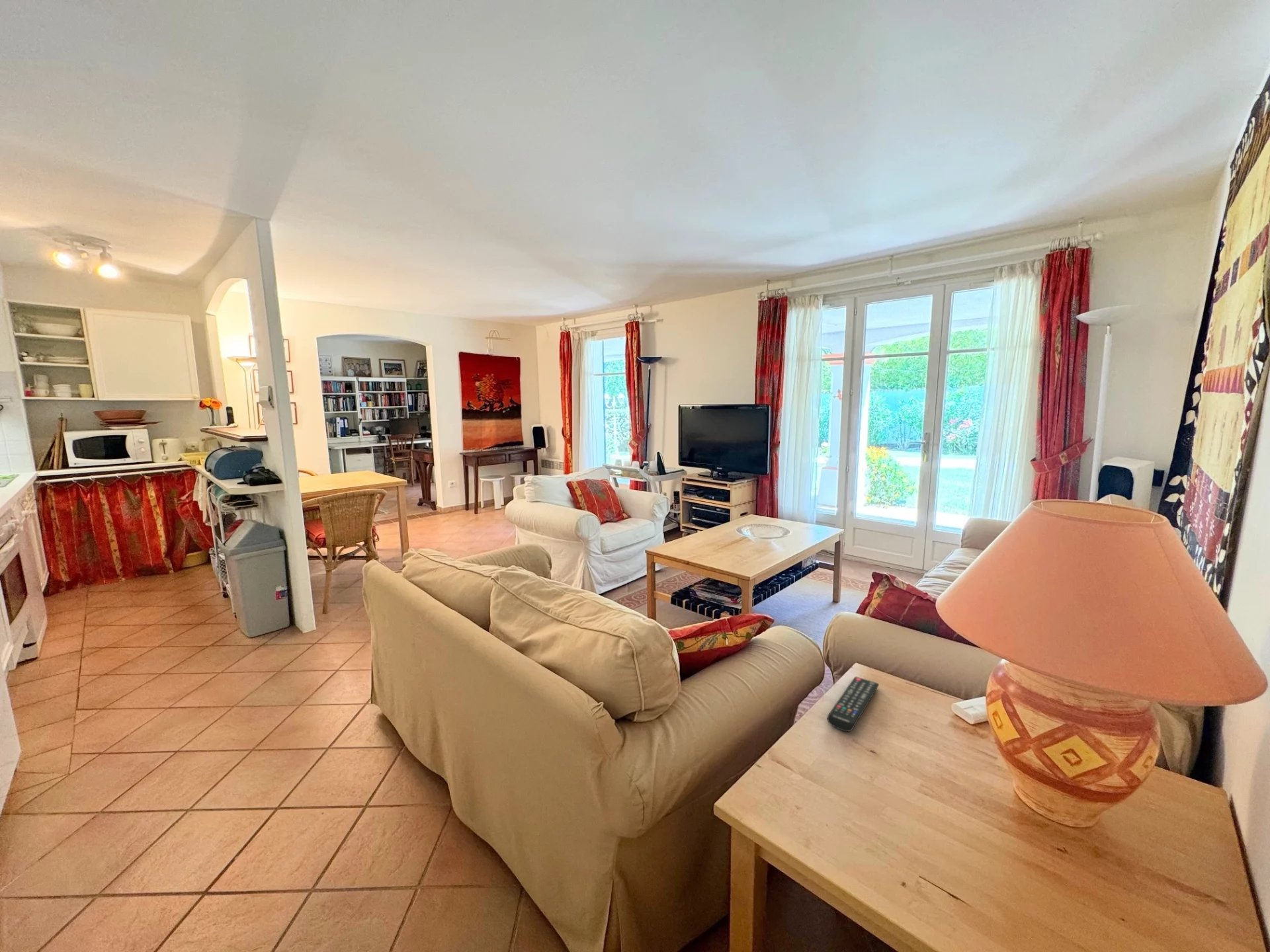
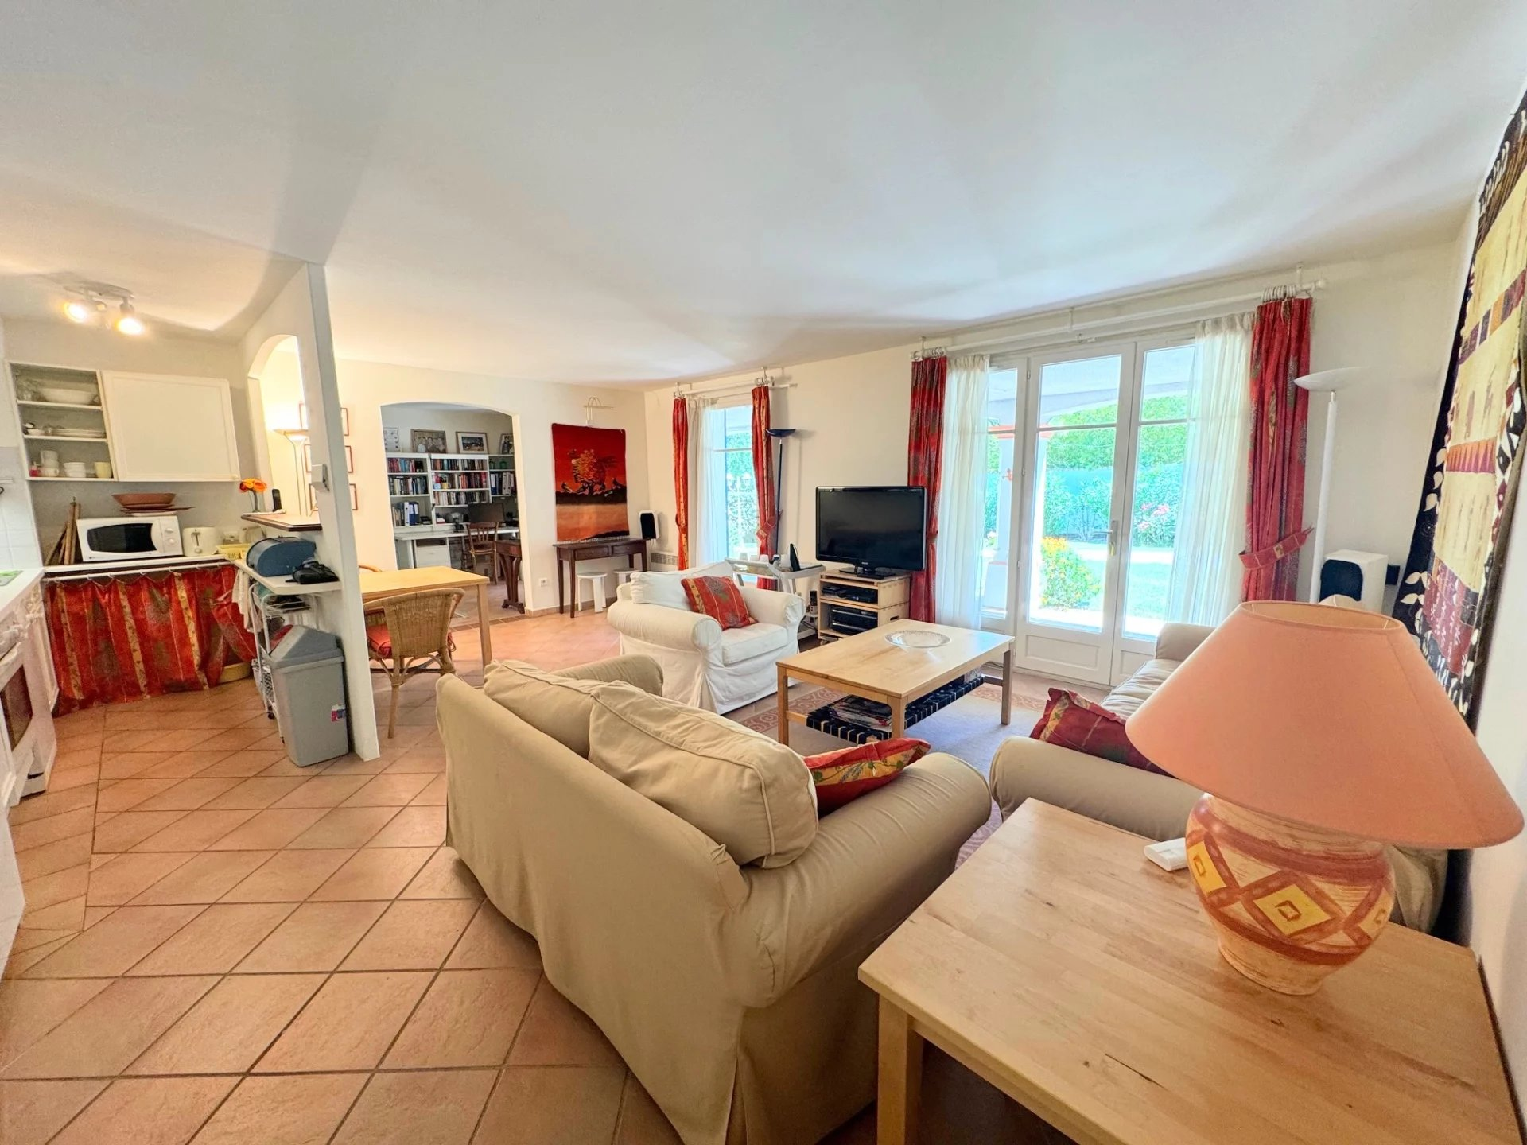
- remote control (854, 701)
